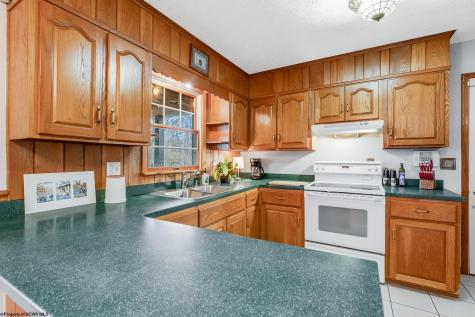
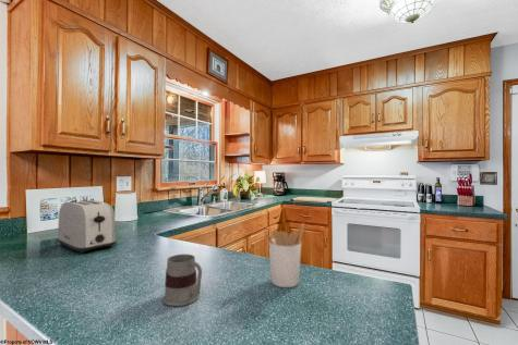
+ toaster (86, 223)
+ utensil holder (285, 254)
+ mug (184, 279)
